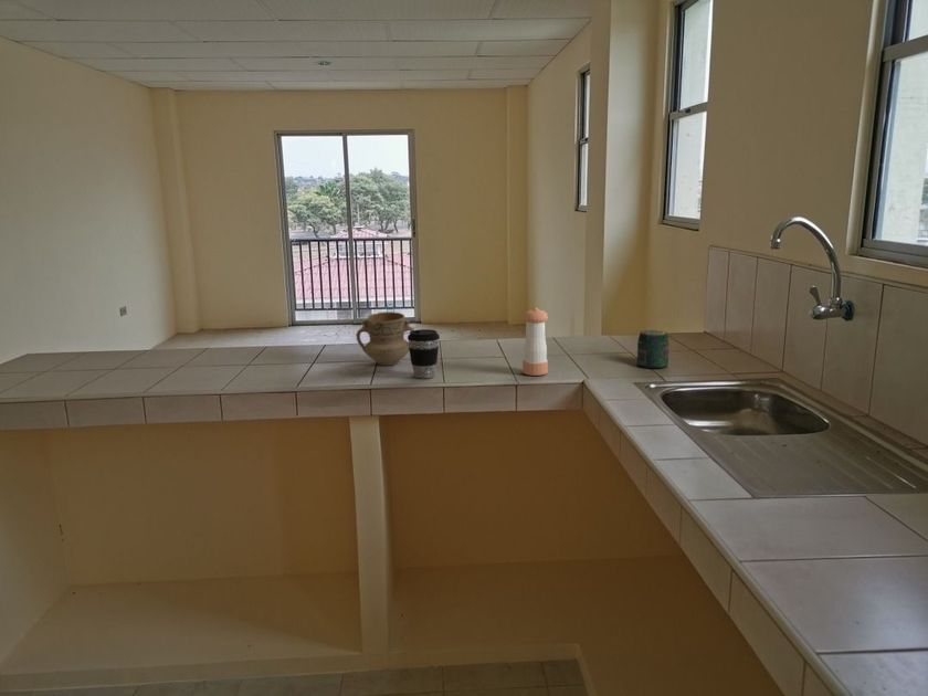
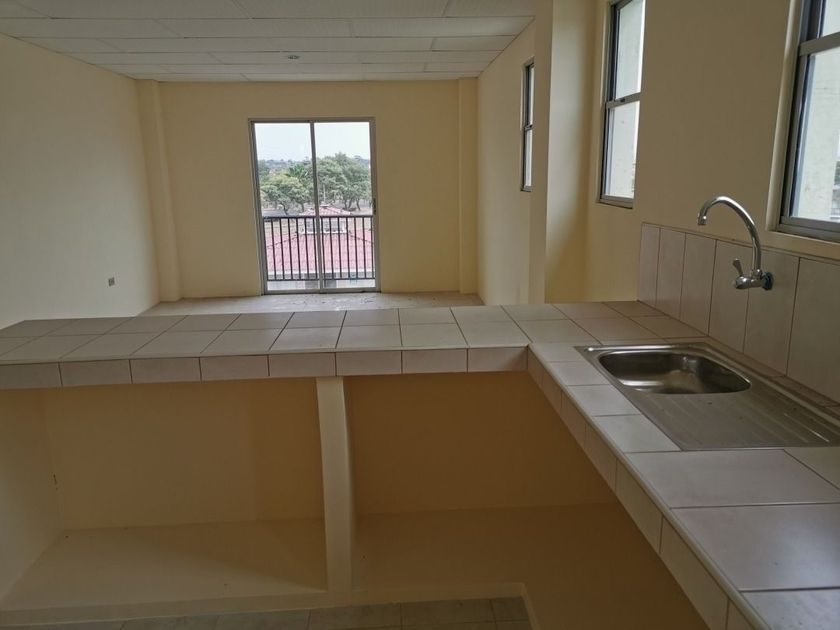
- jar (653, 348)
- pepper shaker (535, 340)
- coffee cup (423, 354)
- mug (386, 338)
